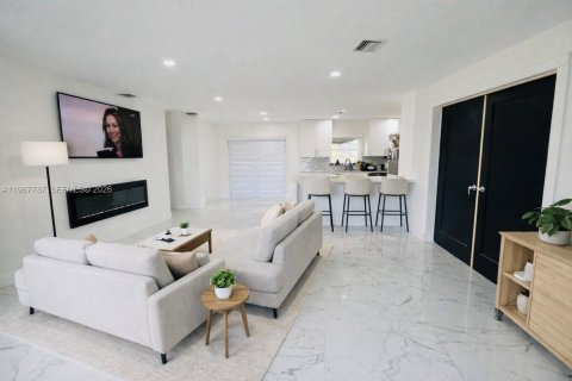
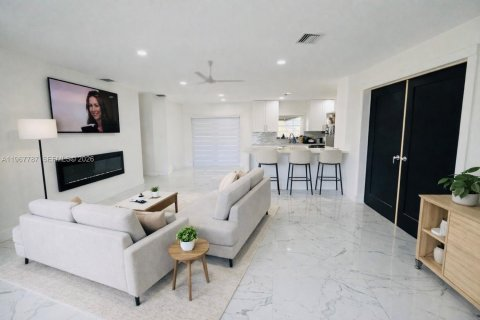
+ ceiling fan (210, 71)
